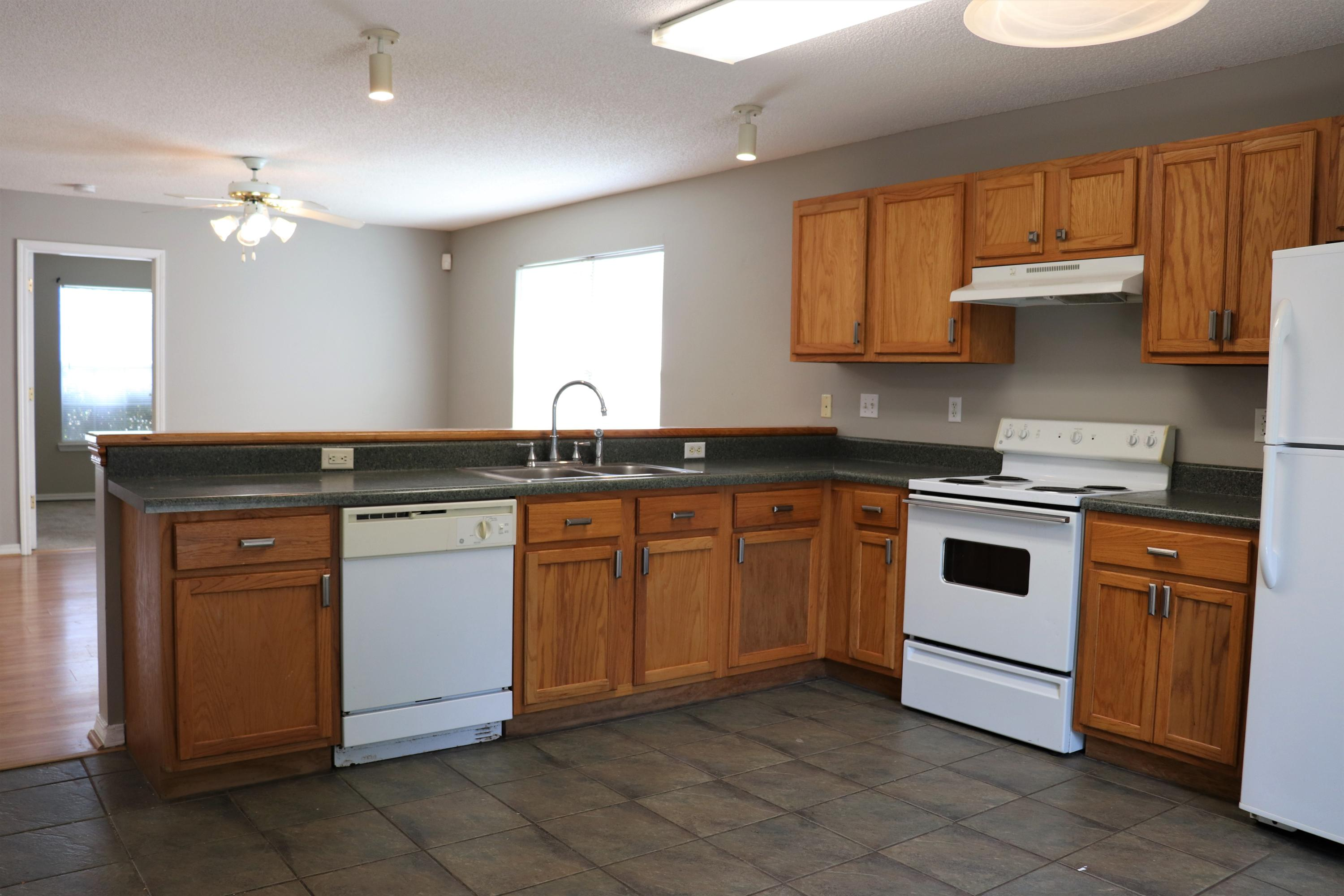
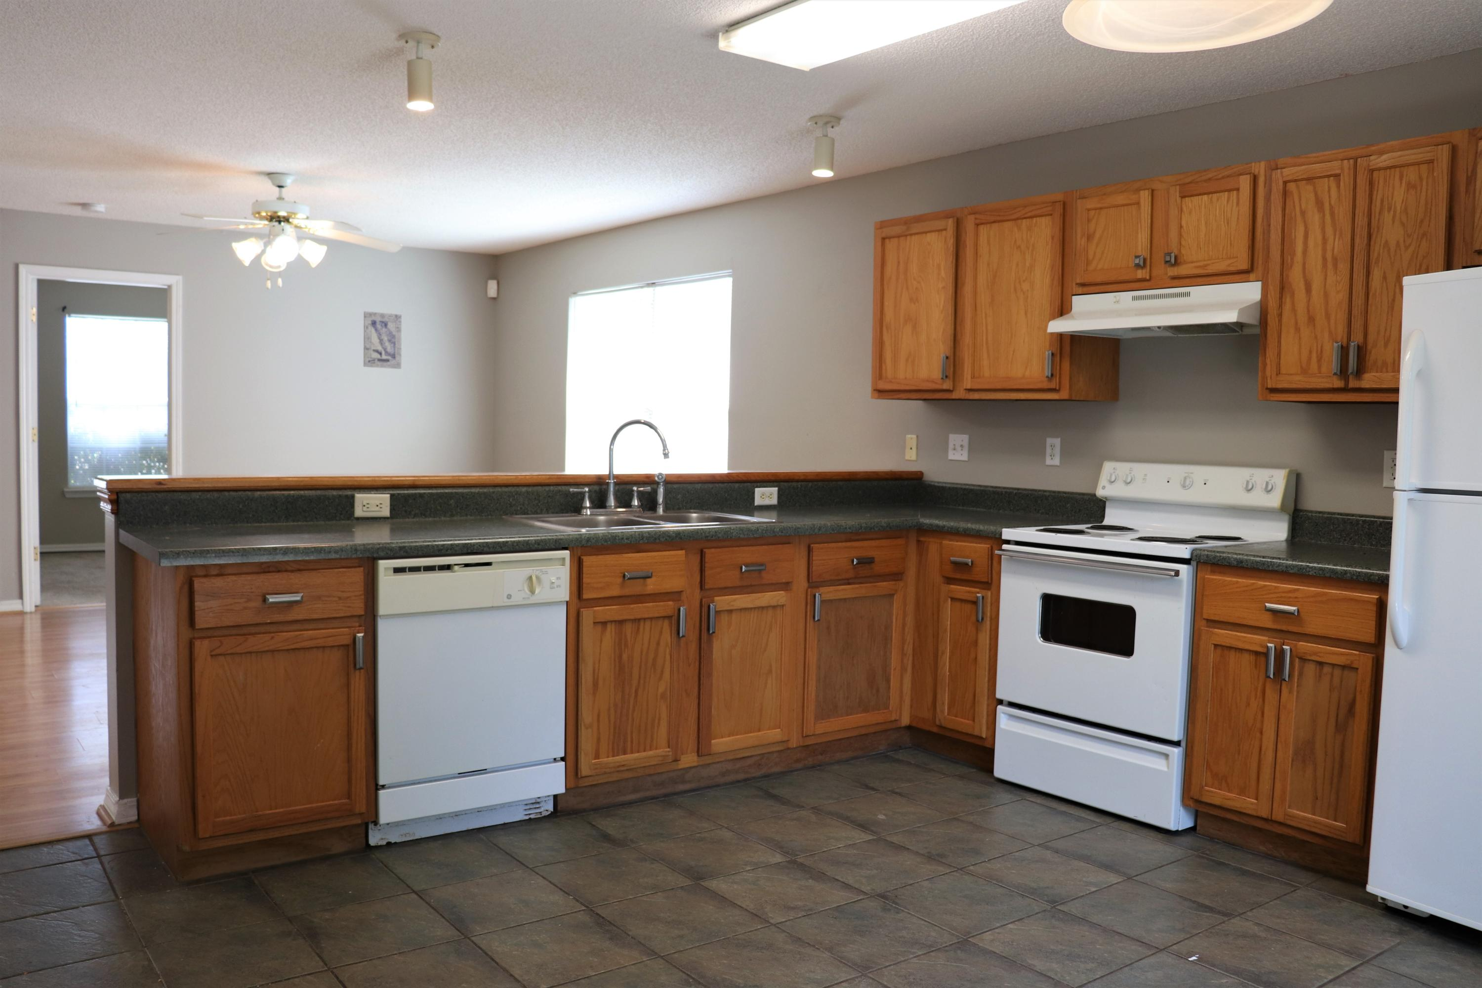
+ wall art (383, 341)
